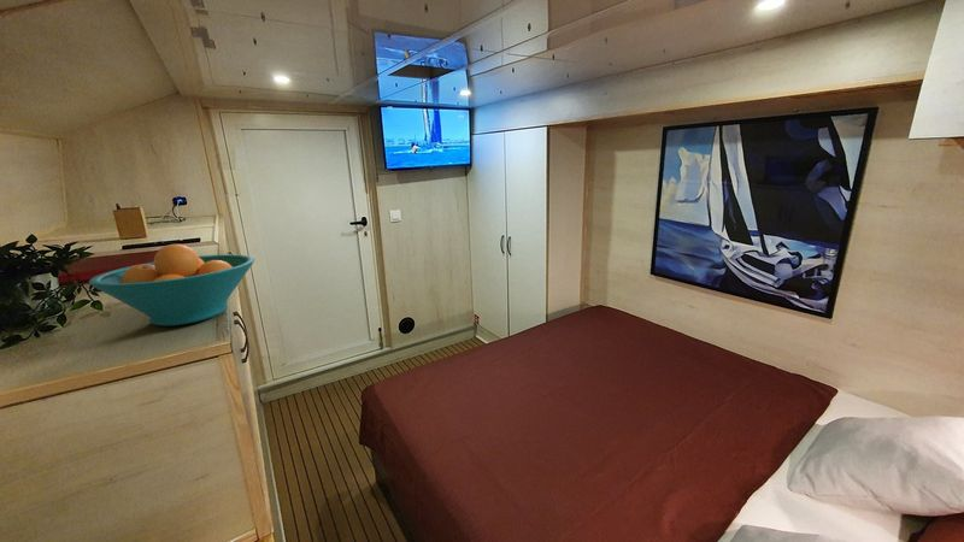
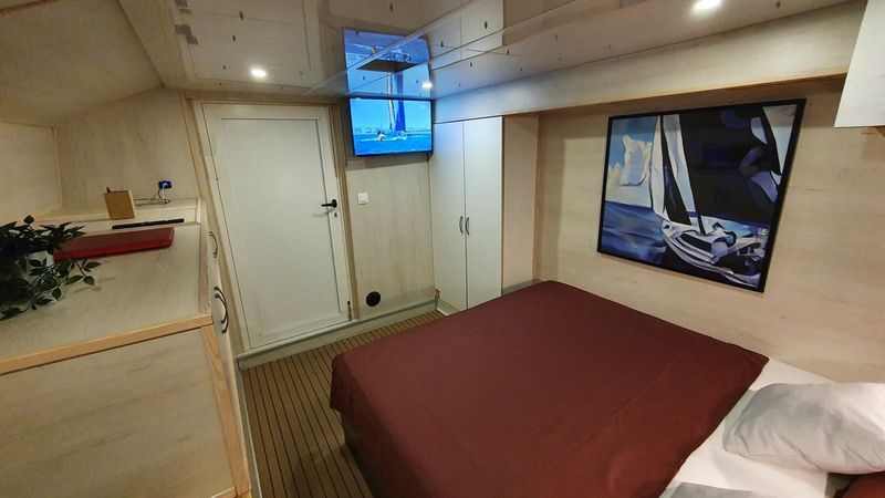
- fruit bowl (182, 281)
